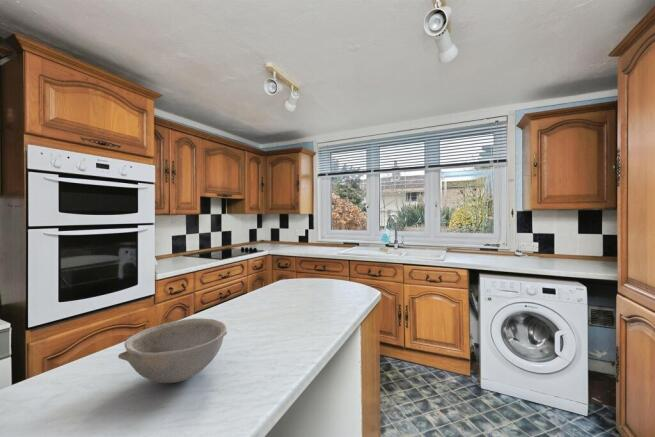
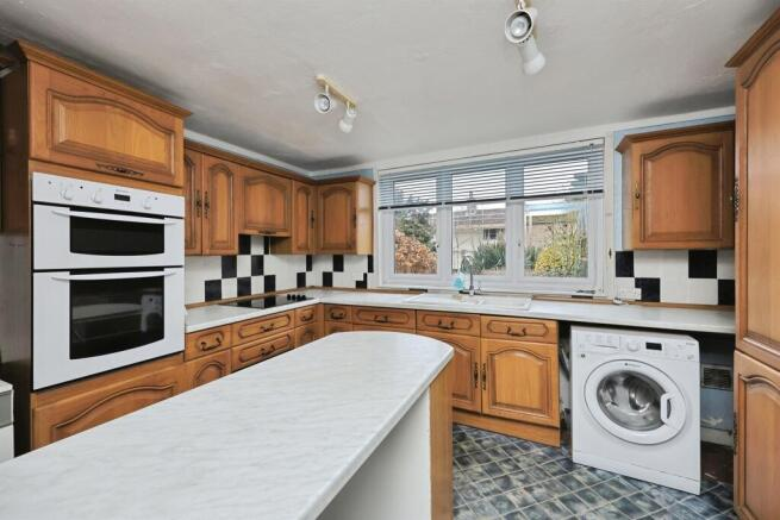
- bowl (178, 354)
